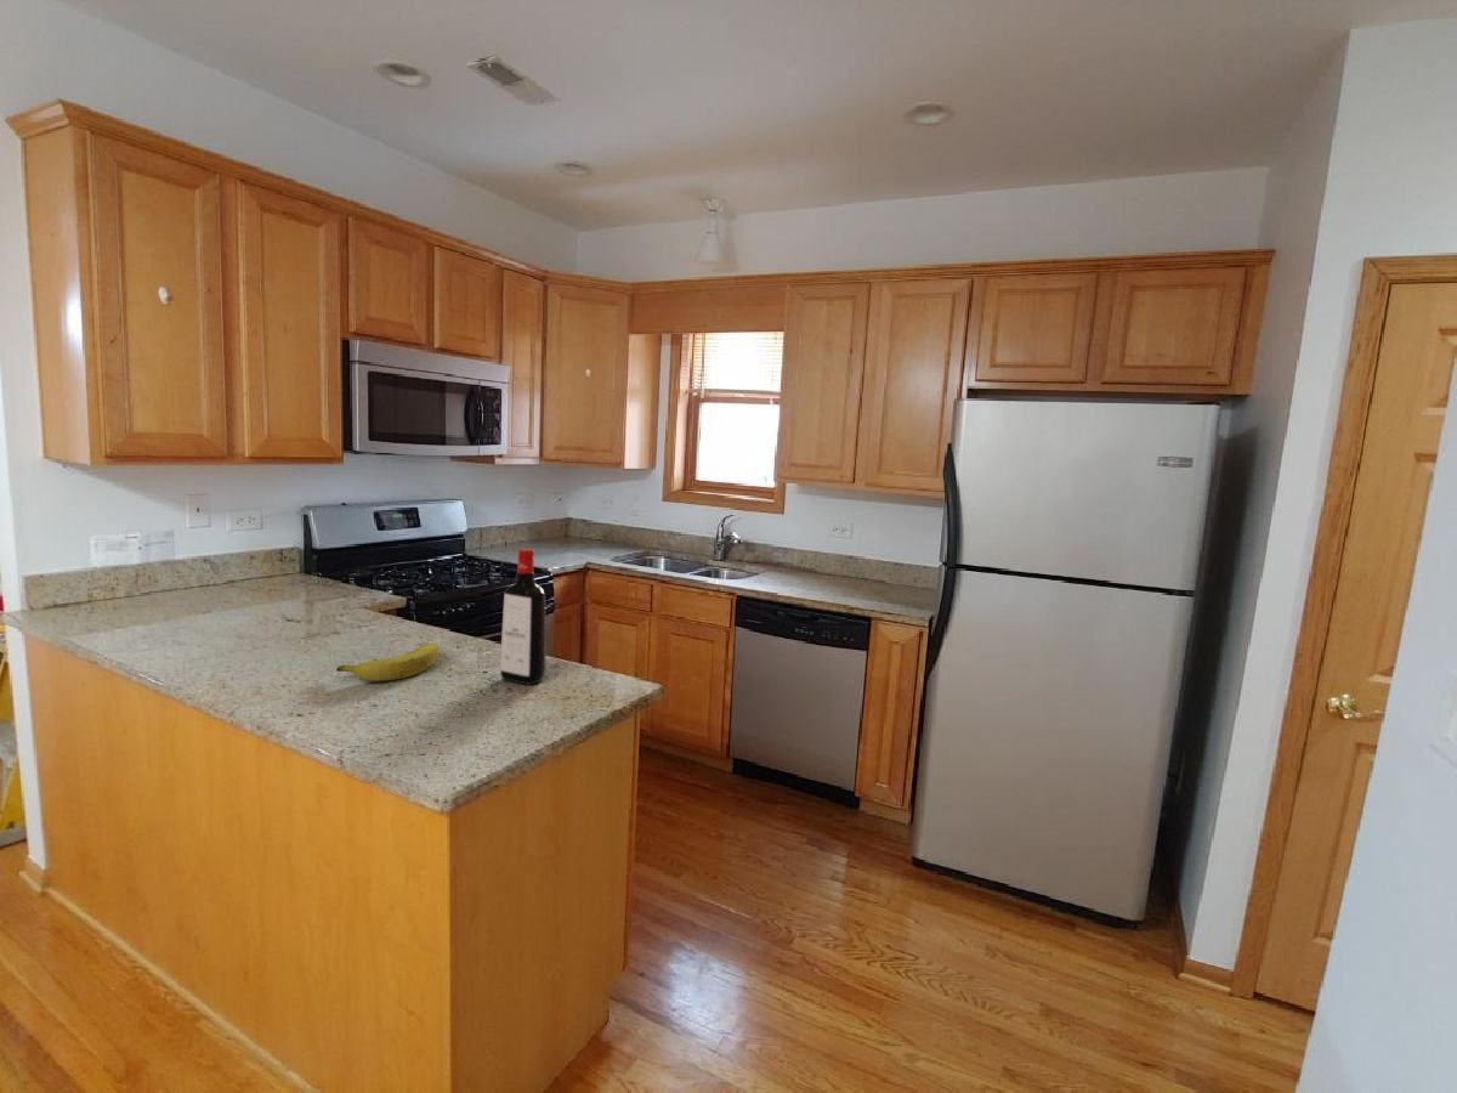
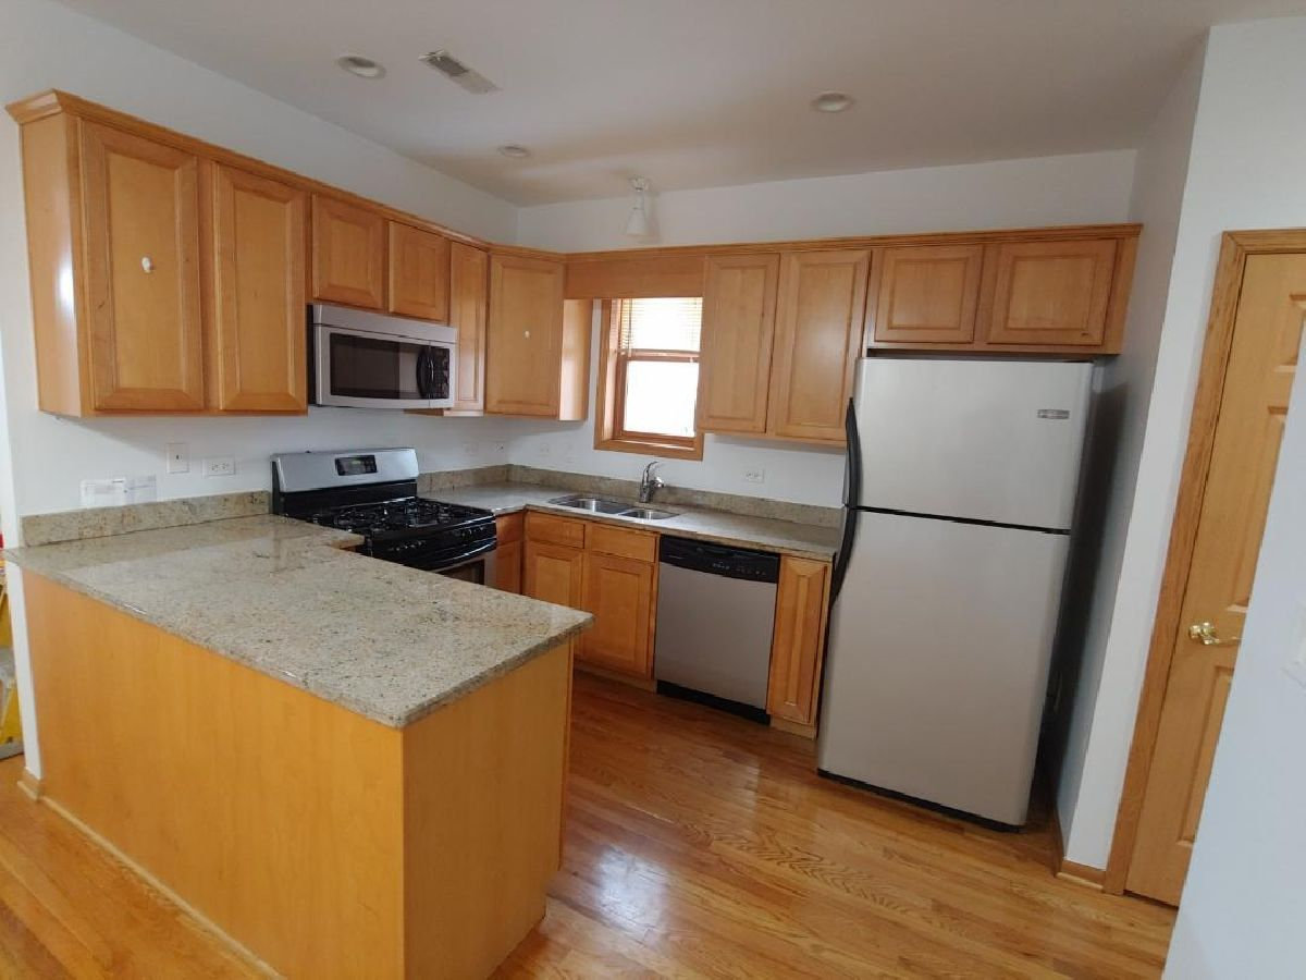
- fruit (401, 658)
- liquor bottle (523, 615)
